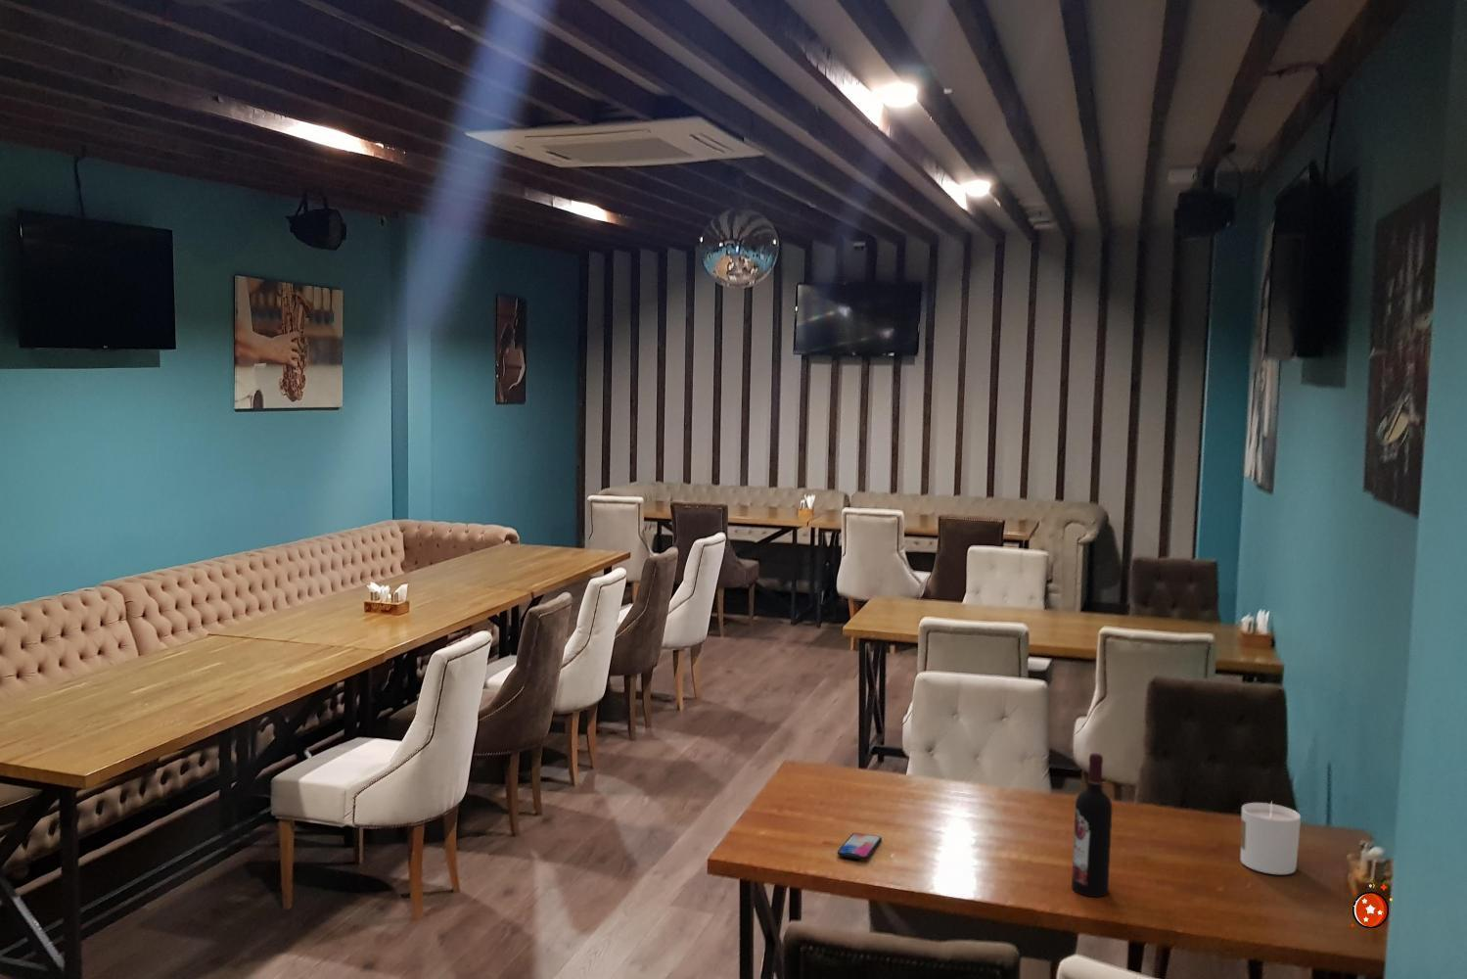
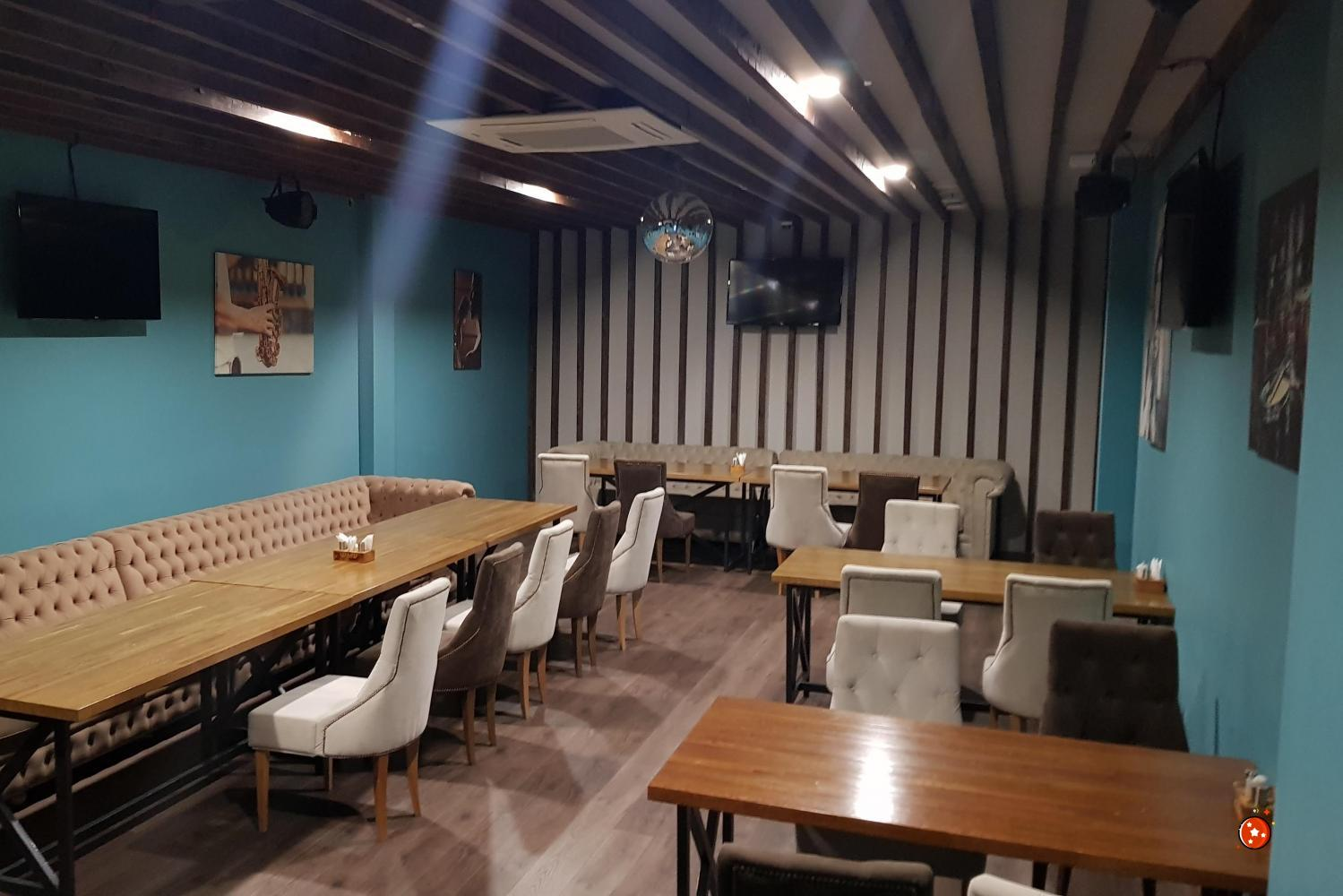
- smartphone (860, 845)
- candle (1269, 833)
- wine bottle (1092, 823)
